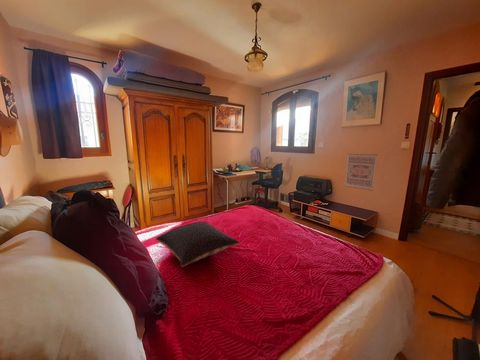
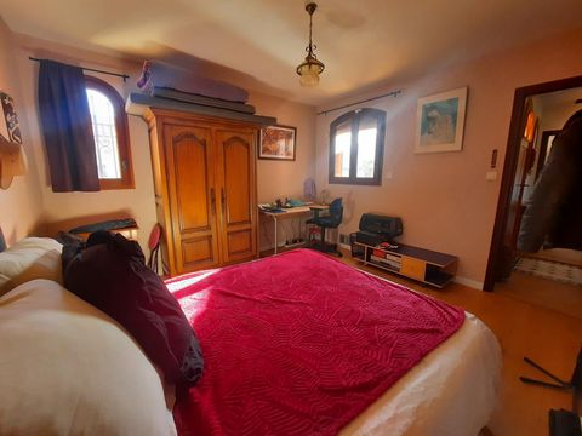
- wall art (360, 171)
- pillow (197, 240)
